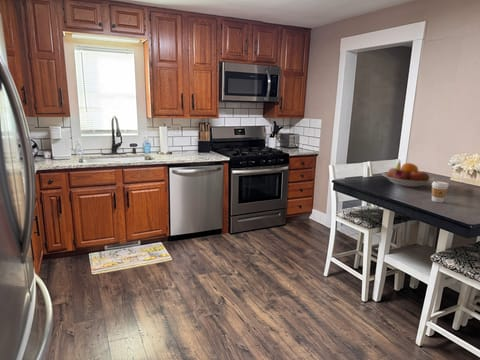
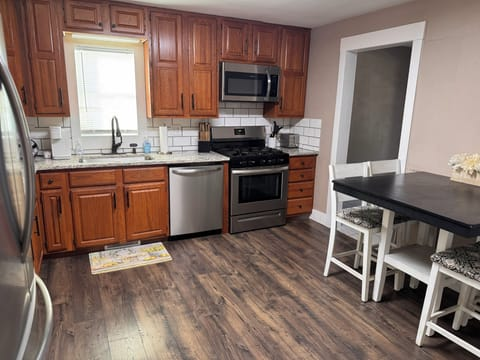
- fruit bowl (407, 174)
- coffee cup (439, 191)
